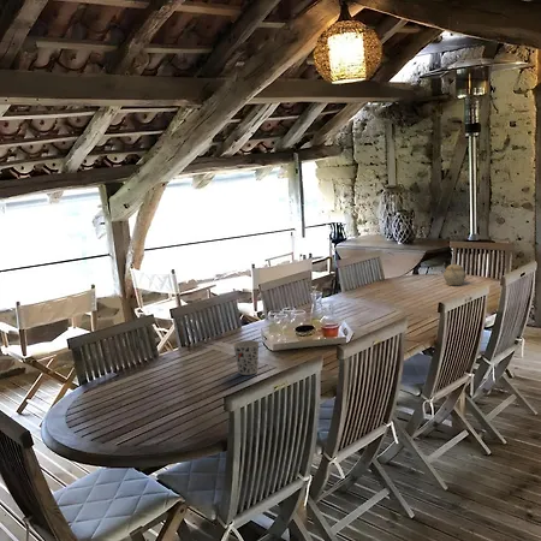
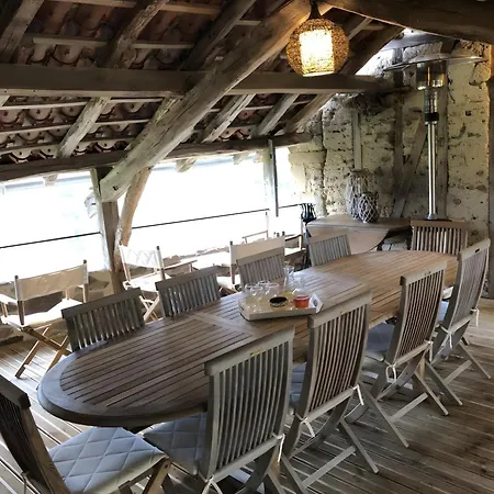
- cup (246, 357)
- teapot (454, 273)
